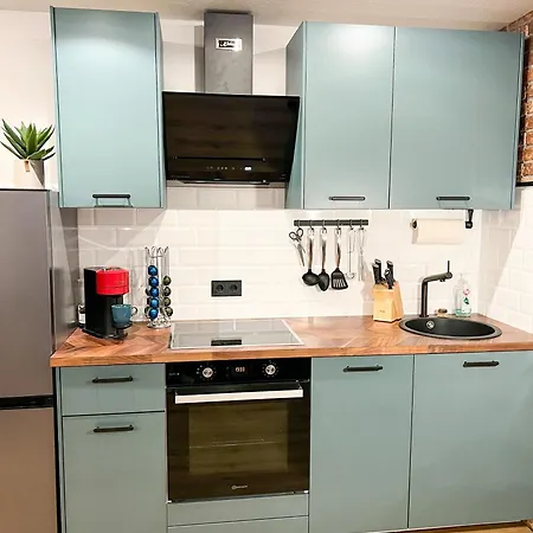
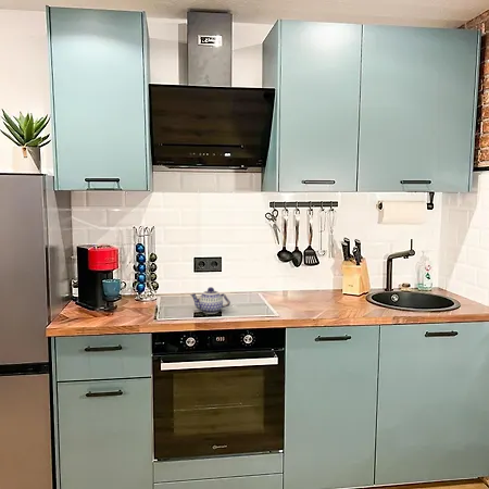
+ teapot (210, 299)
